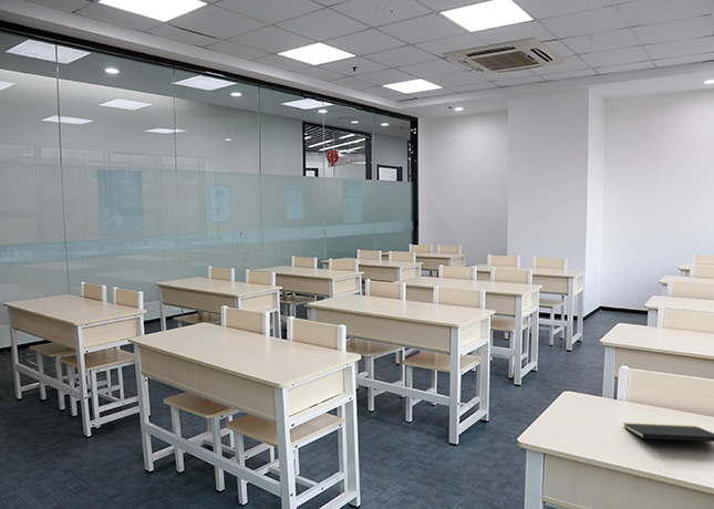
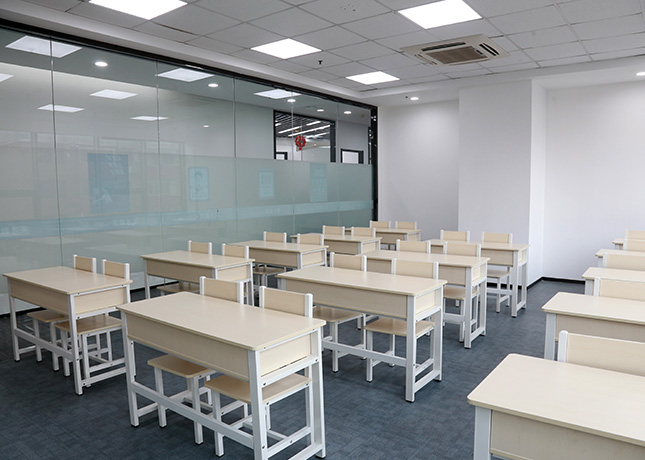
- notepad (670, 432)
